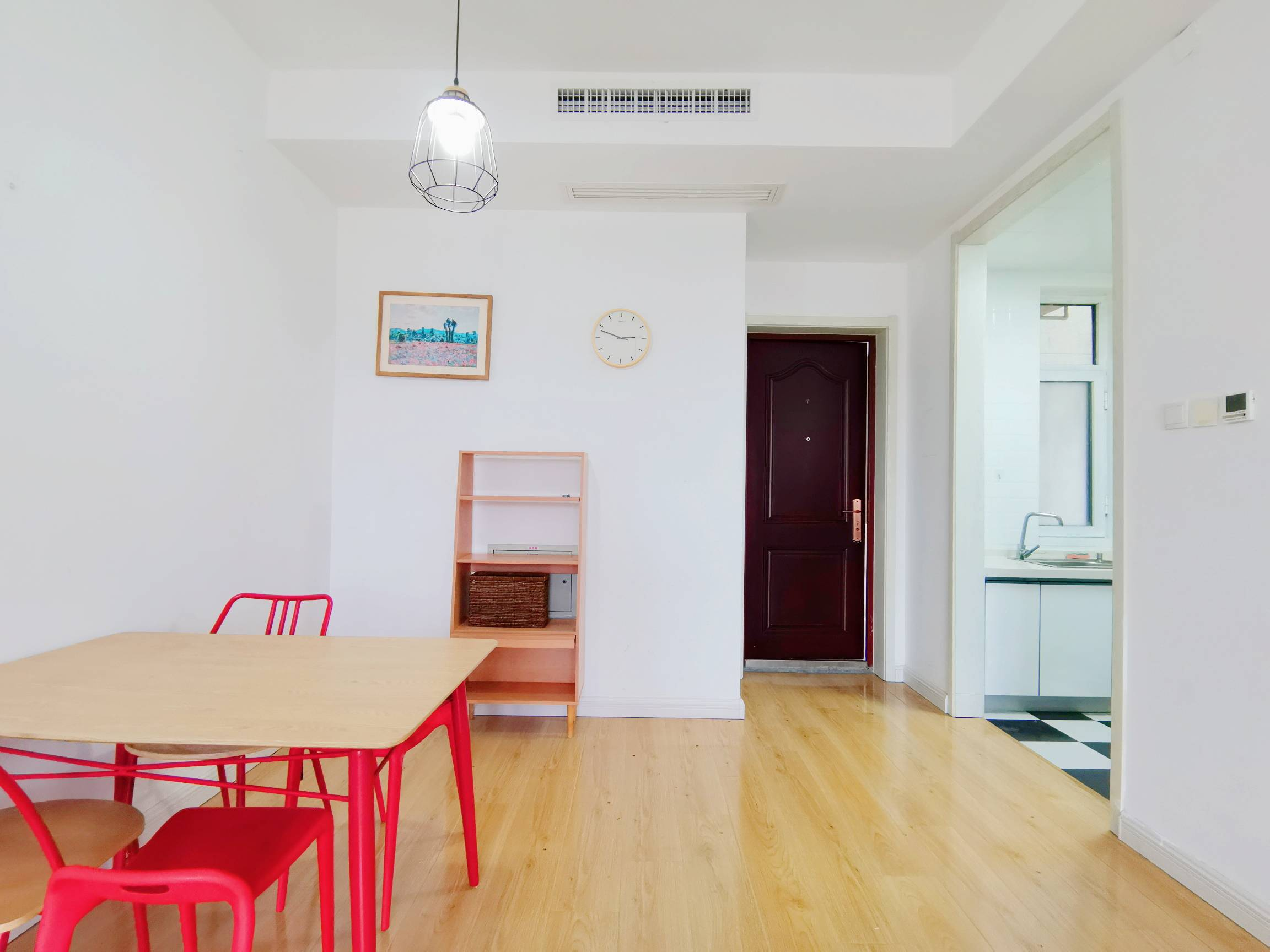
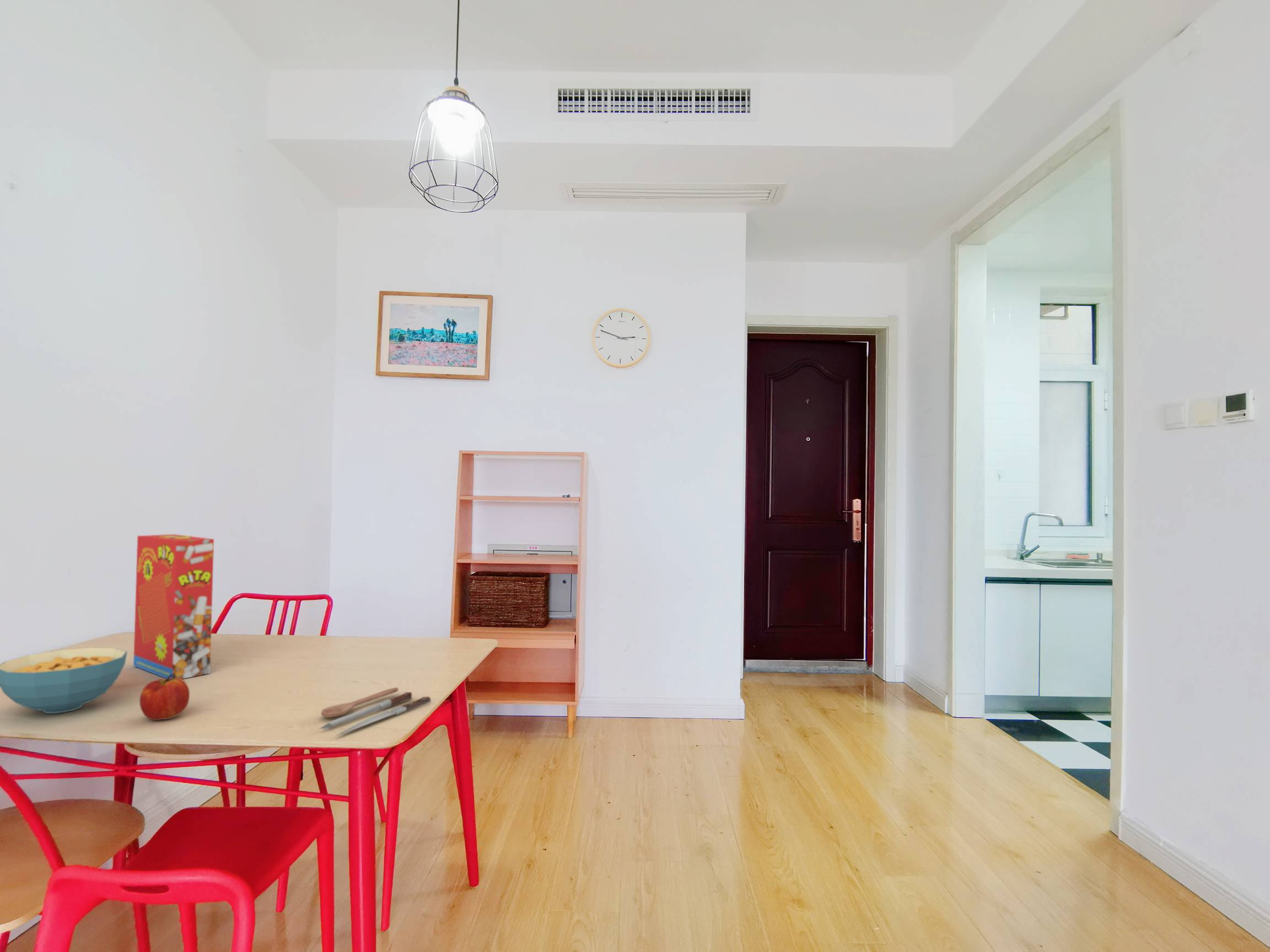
+ spoon (365, 710)
+ cereal box (173, 603)
+ cereal bowl (64, 684)
+ fruit (164, 696)
